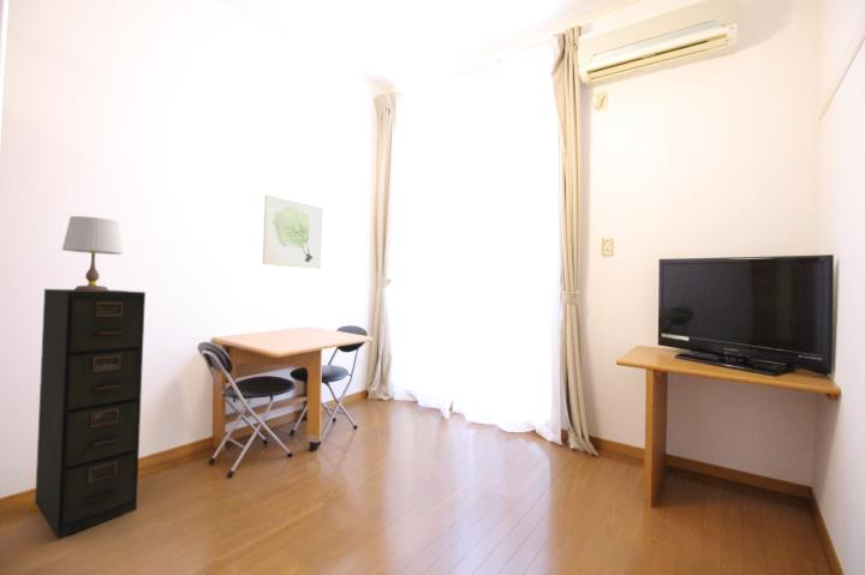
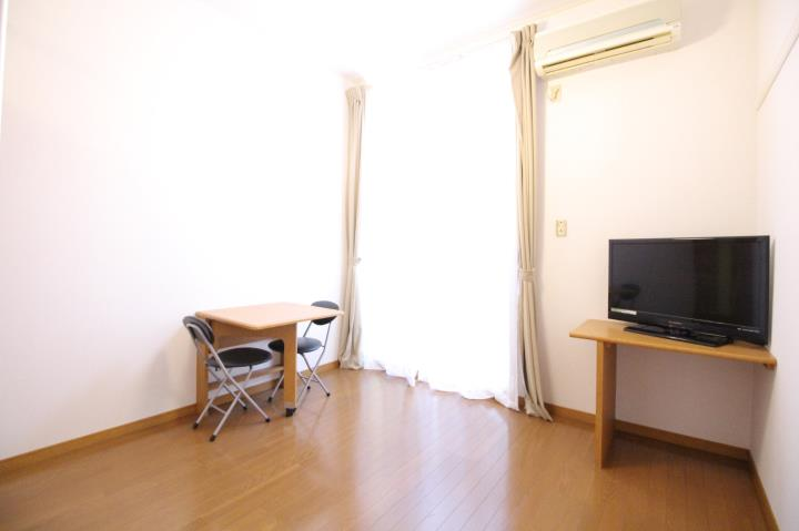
- wall art (294, 234)
- filing cabinet (90, 399)
- table lamp (93, 254)
